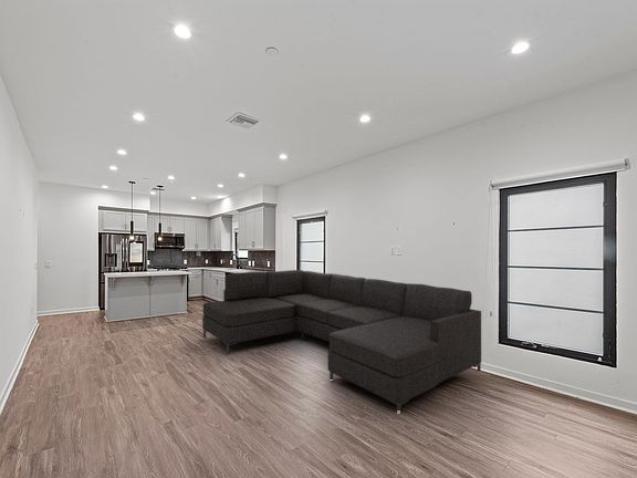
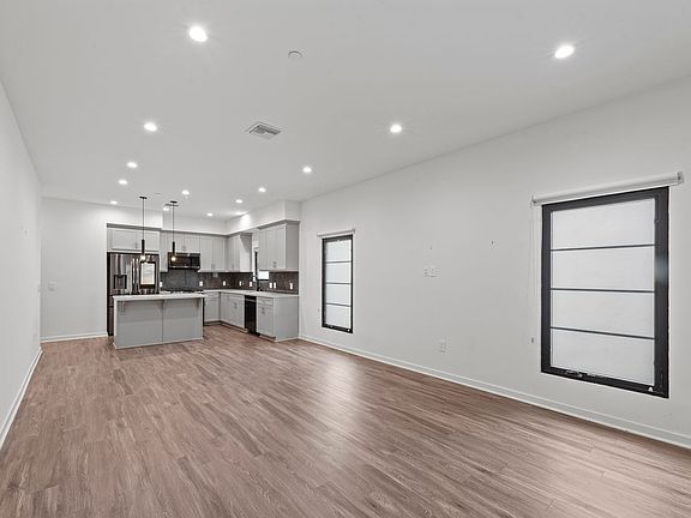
- sofa (320, 315)
